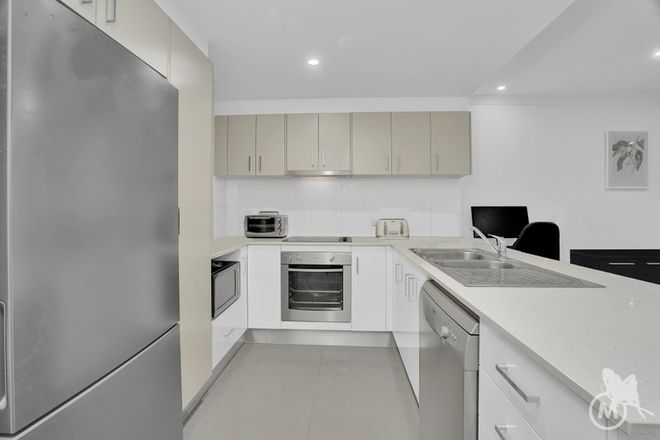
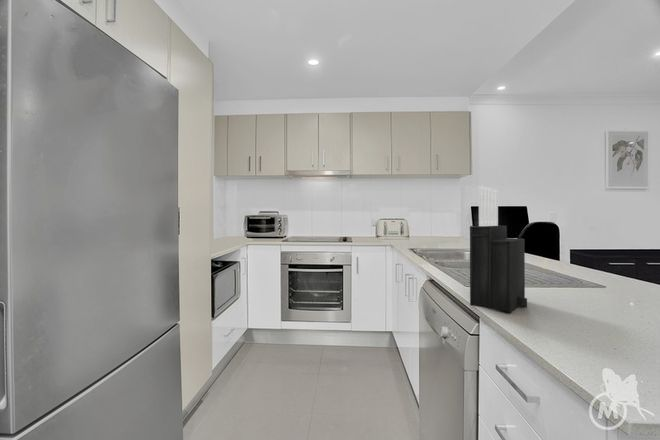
+ knife block (502, 245)
